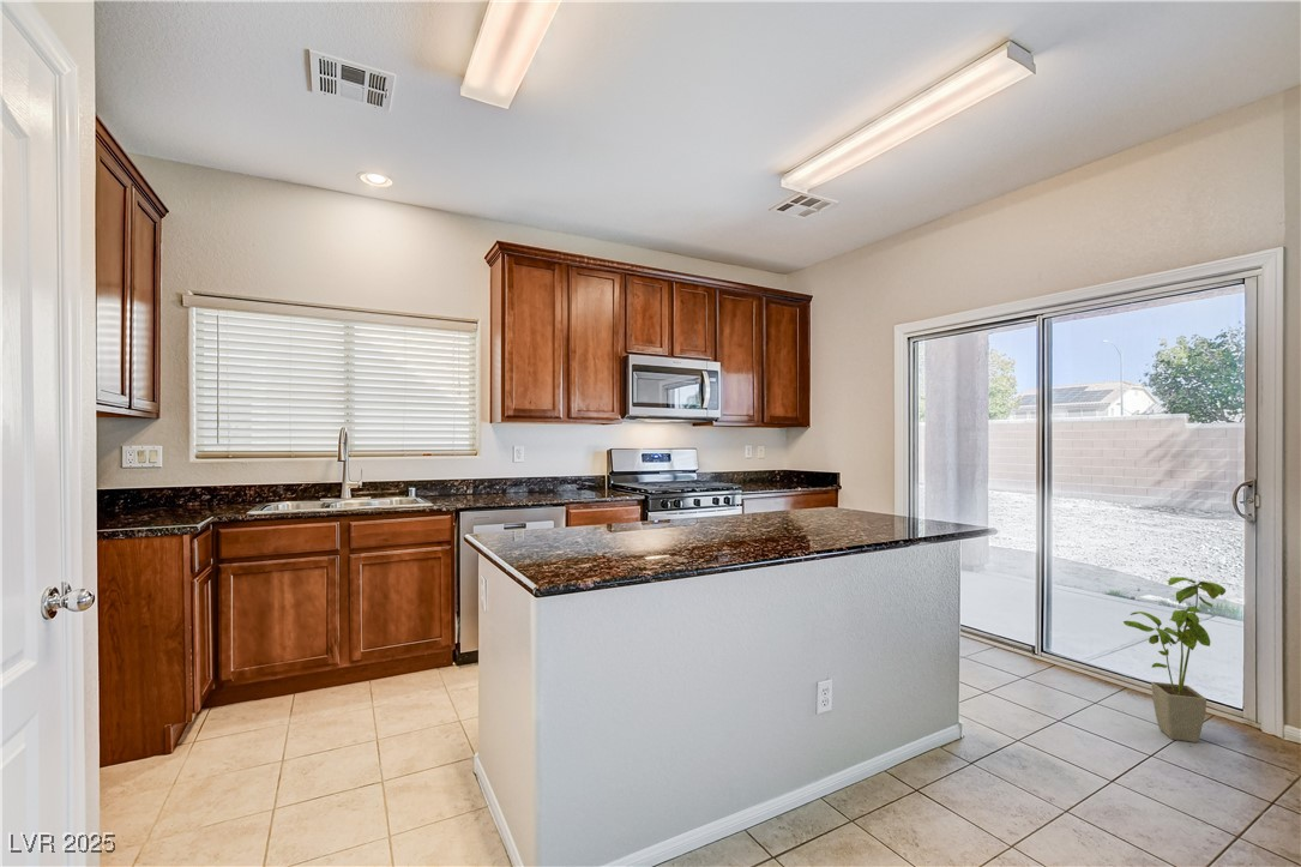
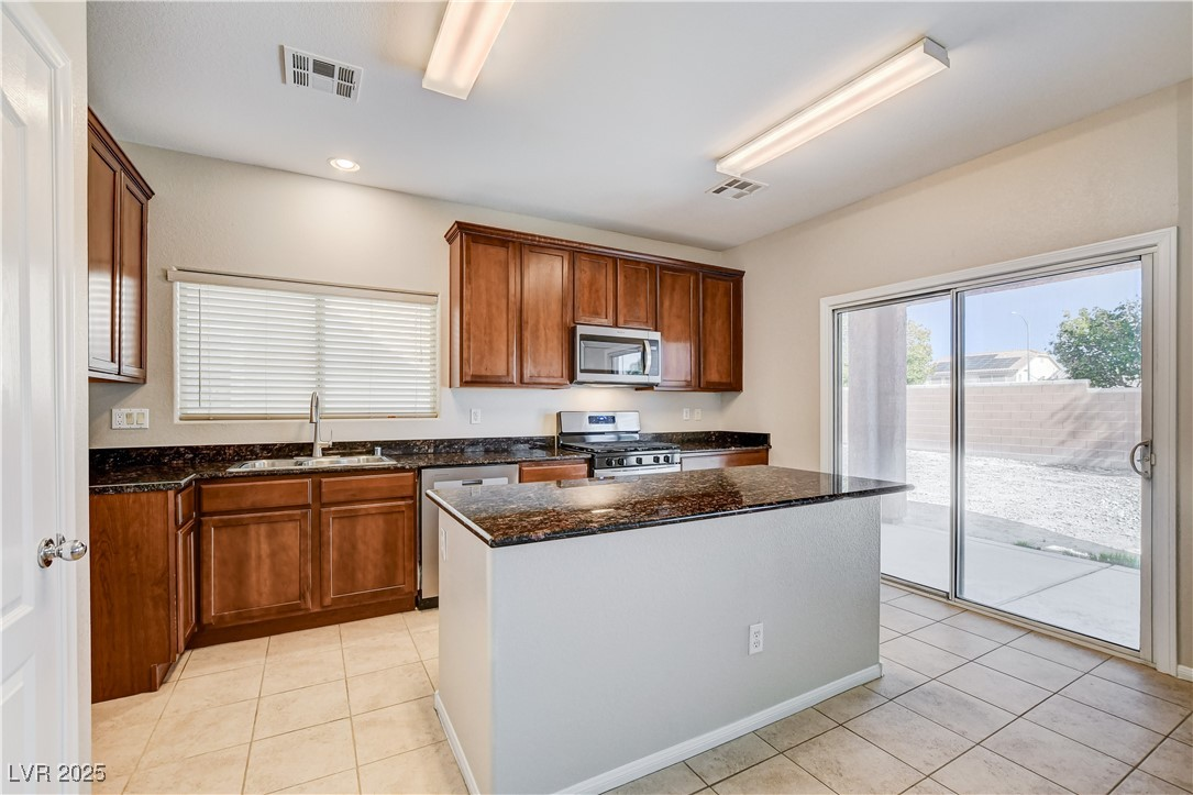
- house plant (1181, 654)
